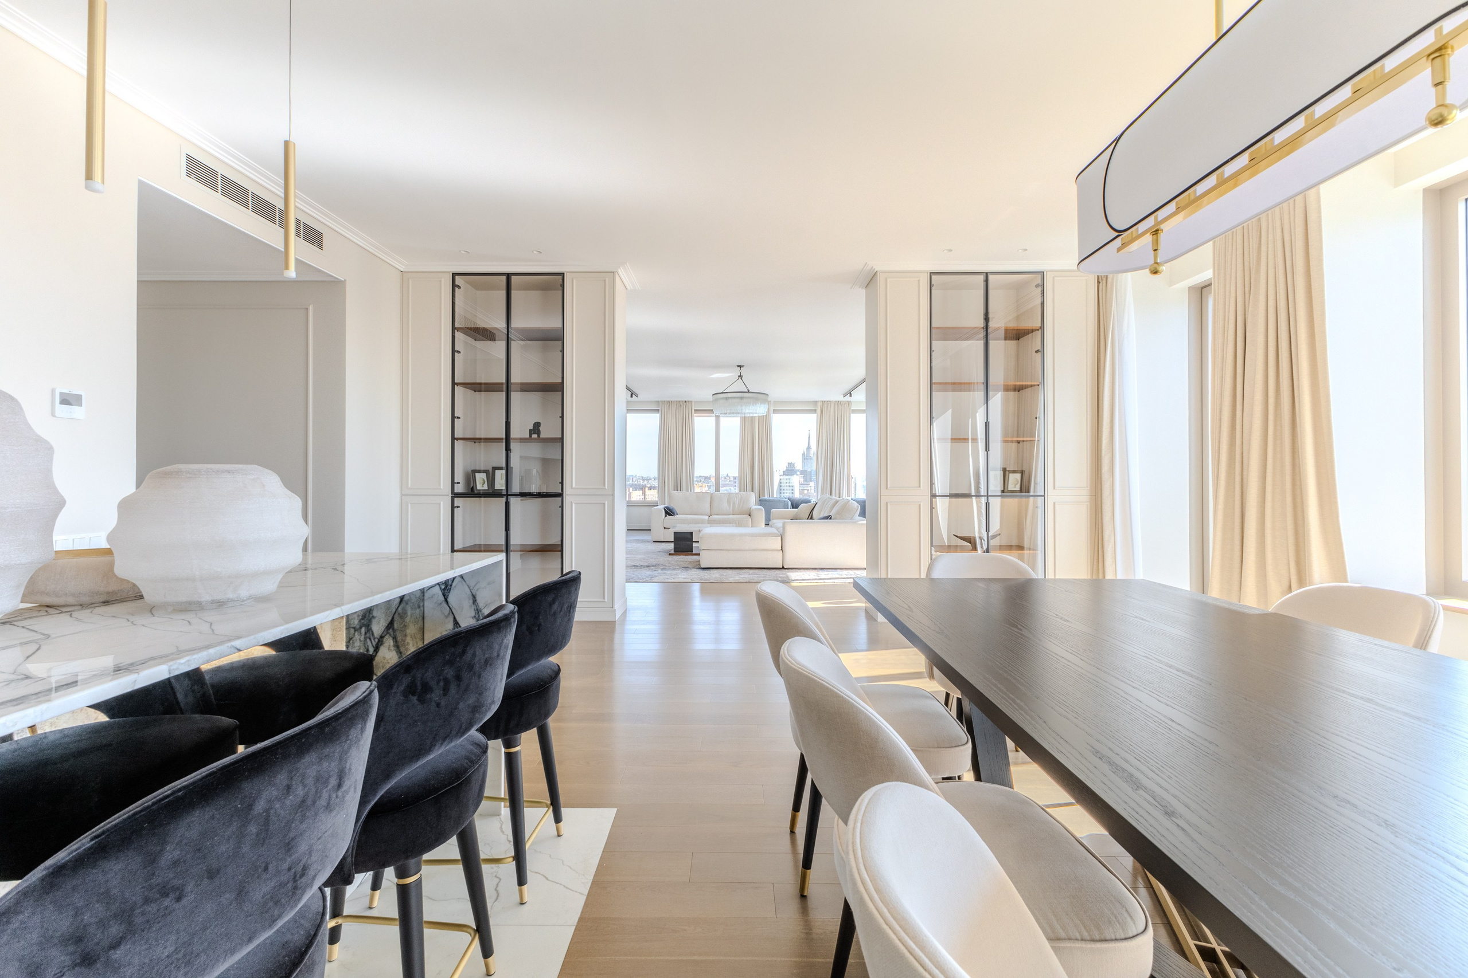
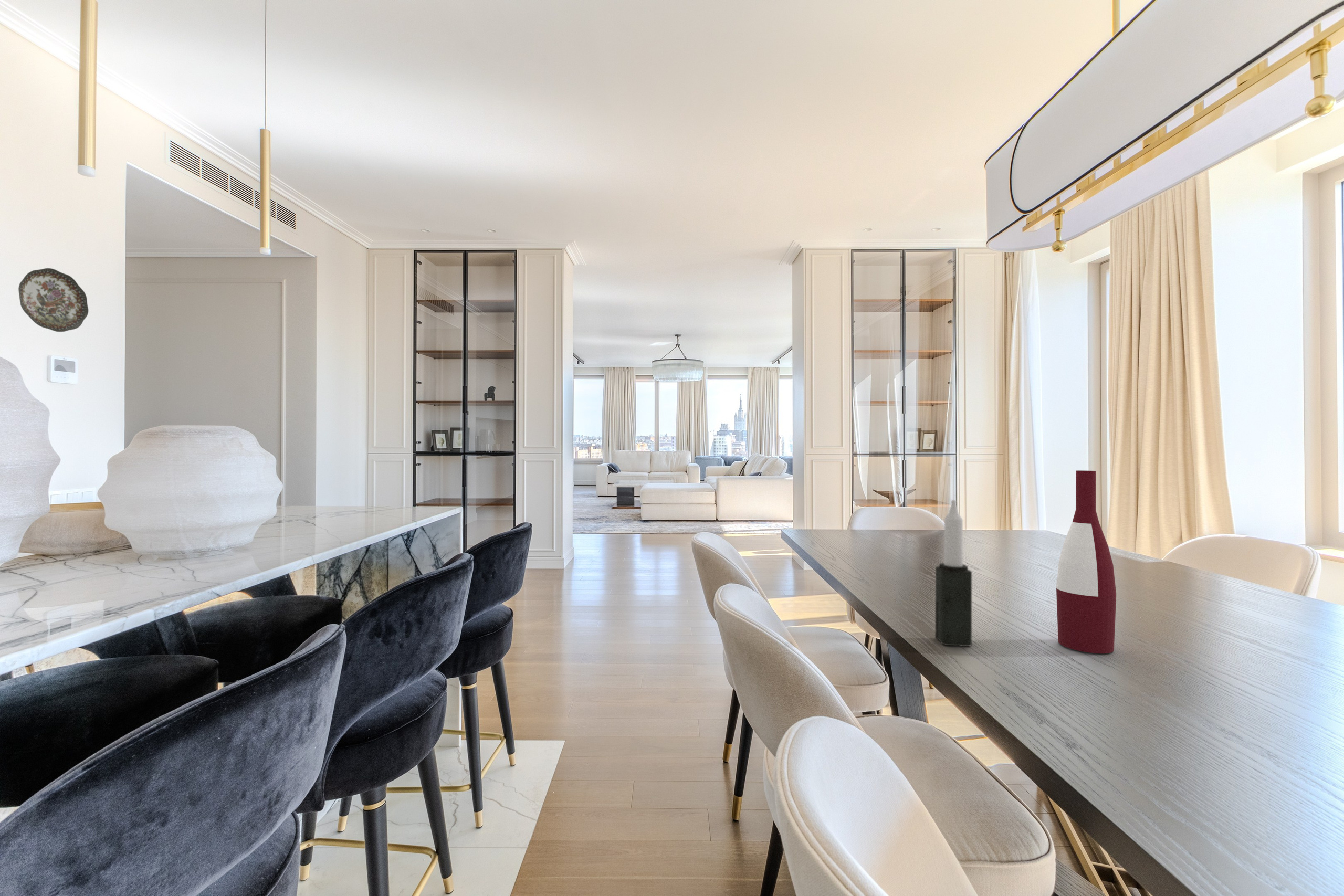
+ decorative plate (52, 300)
+ candle (953, 570)
+ alcohol (1085, 558)
